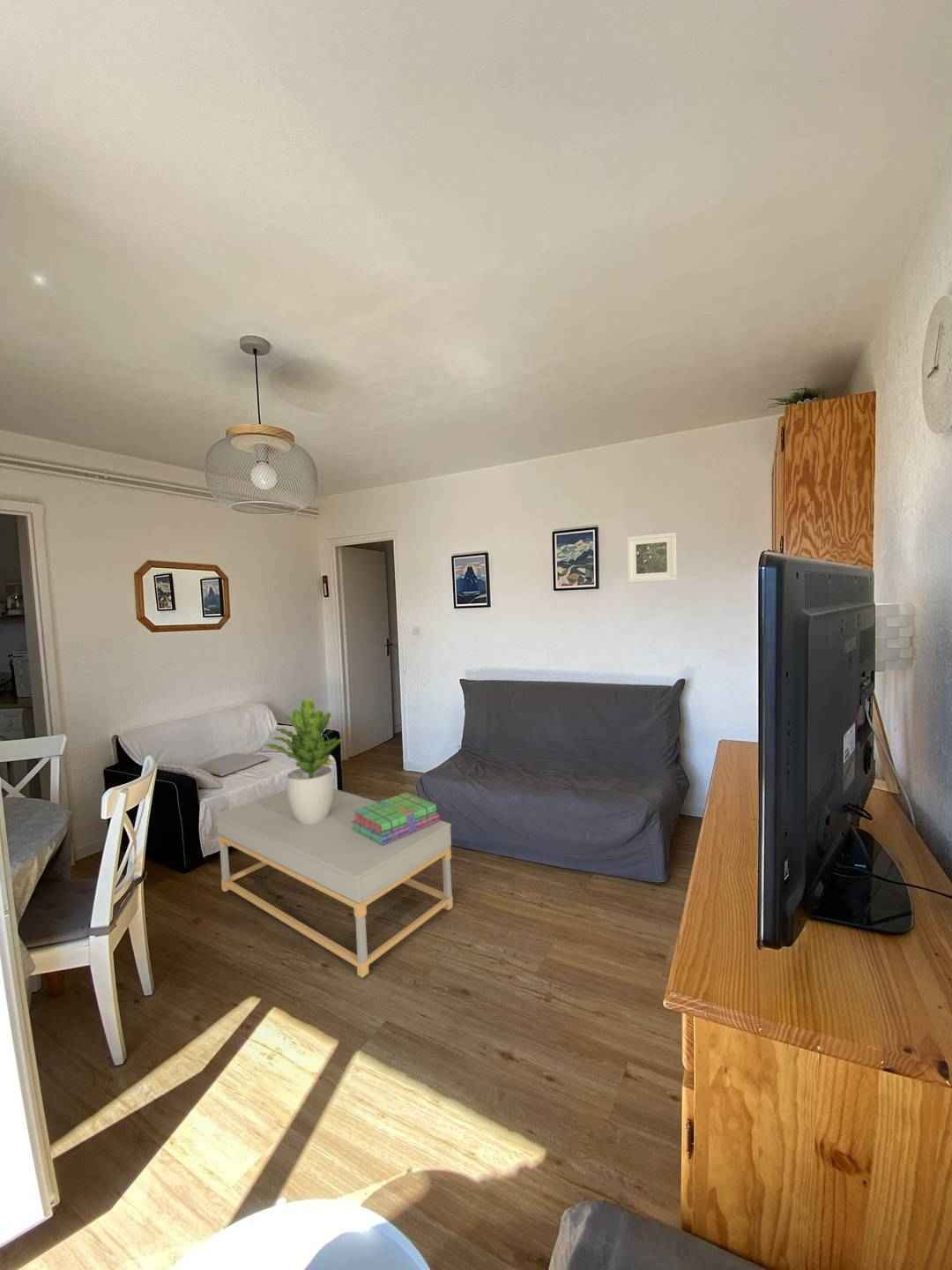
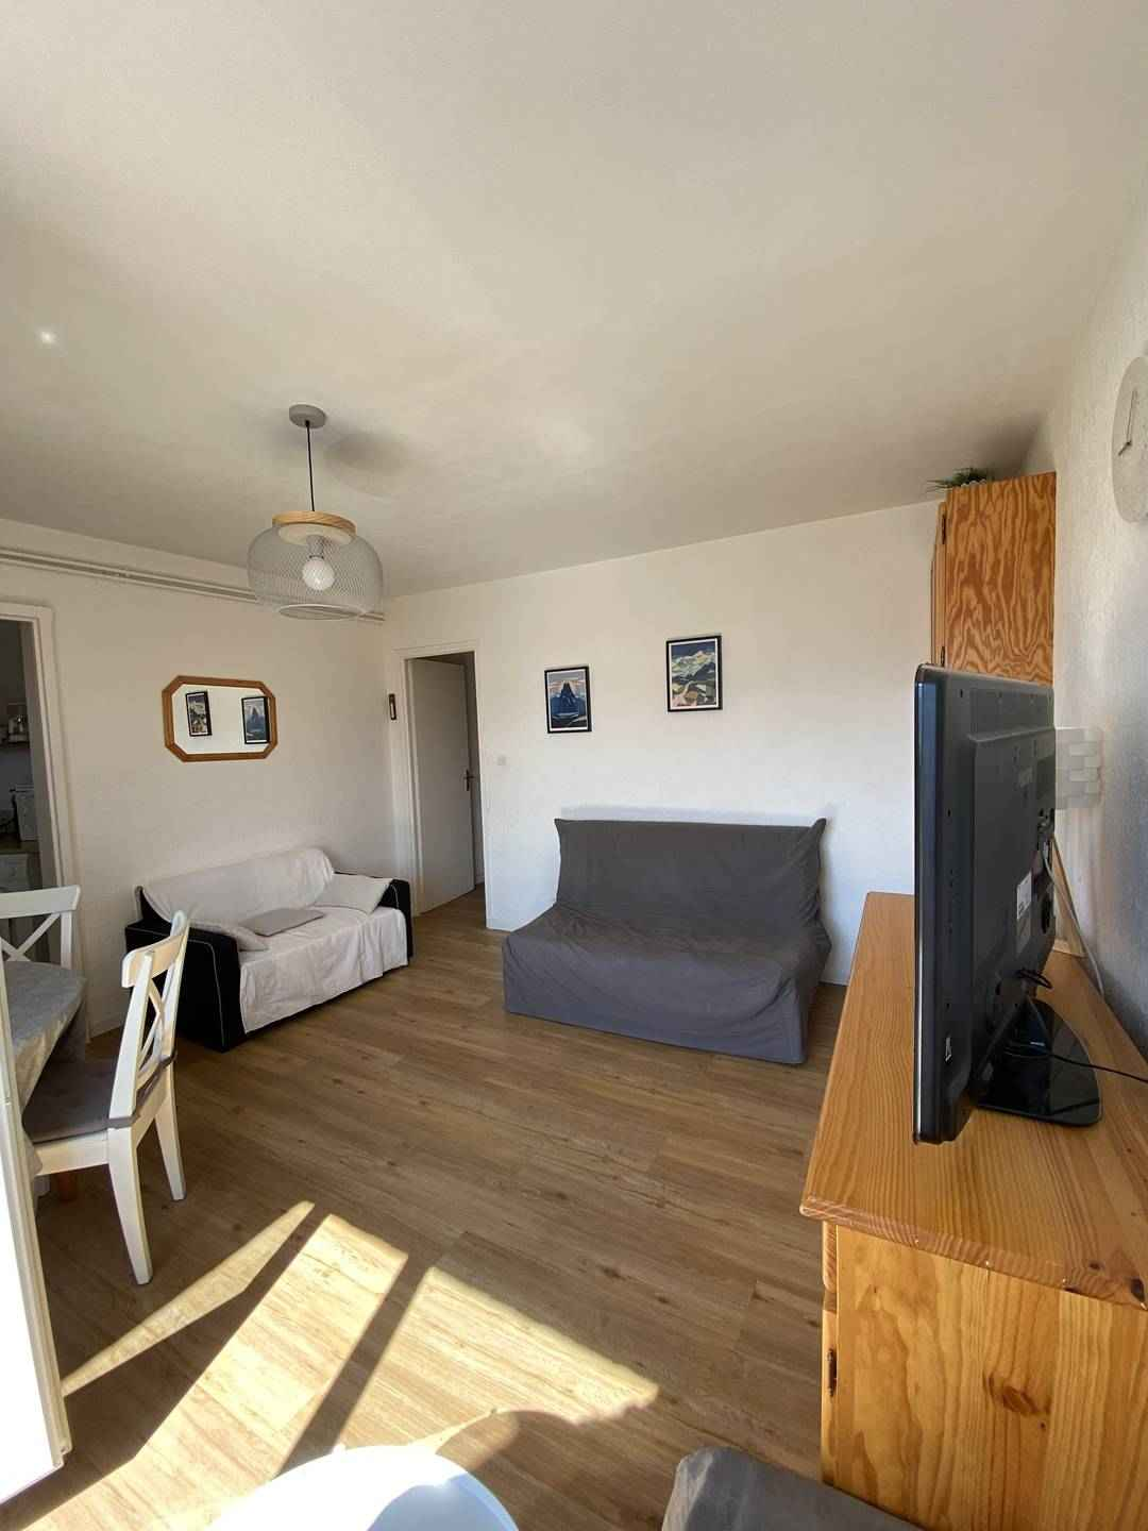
- potted plant (308, 757)
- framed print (651, 557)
- stack of books (395, 816)
- coffee table (331, 858)
